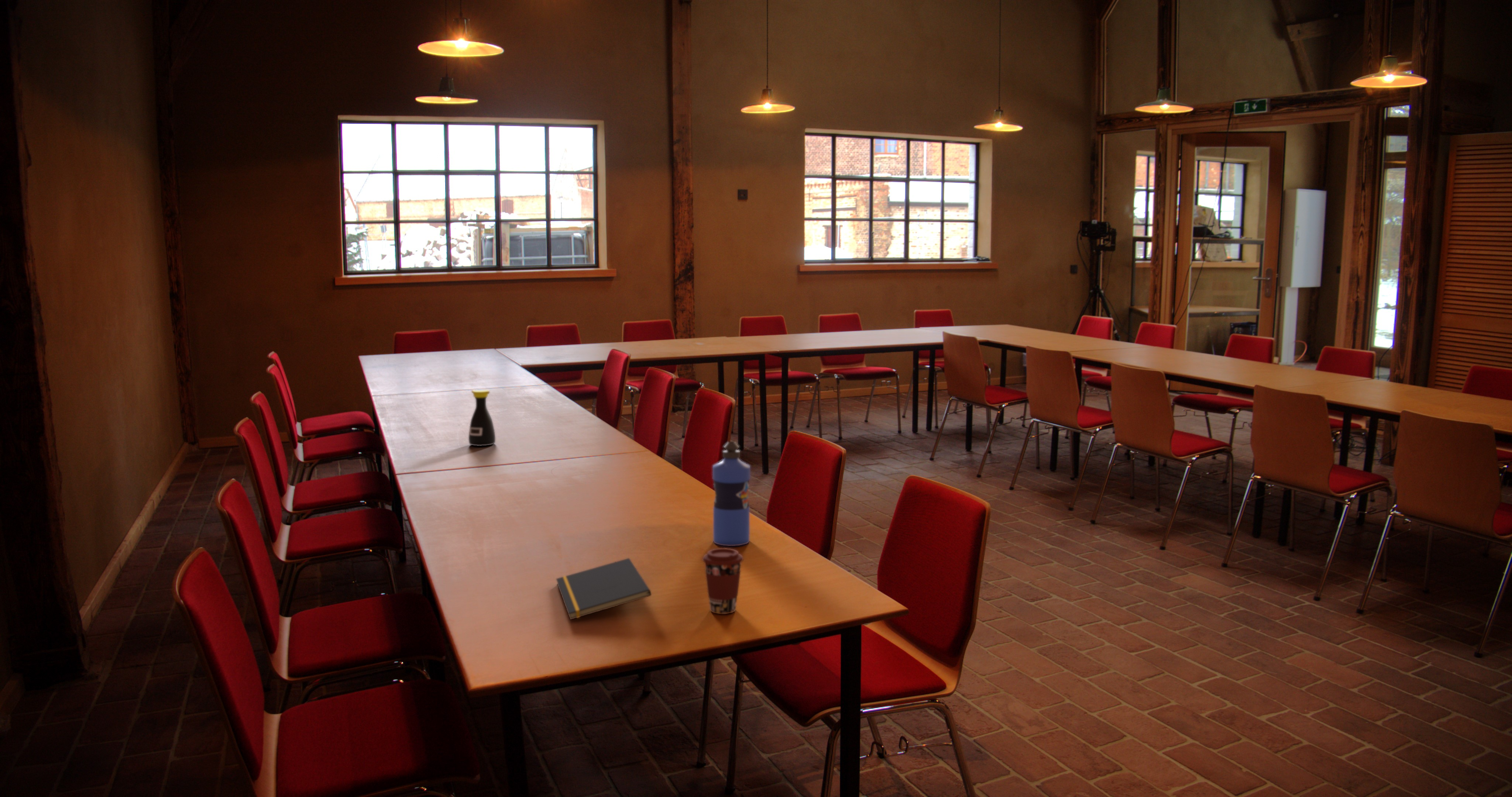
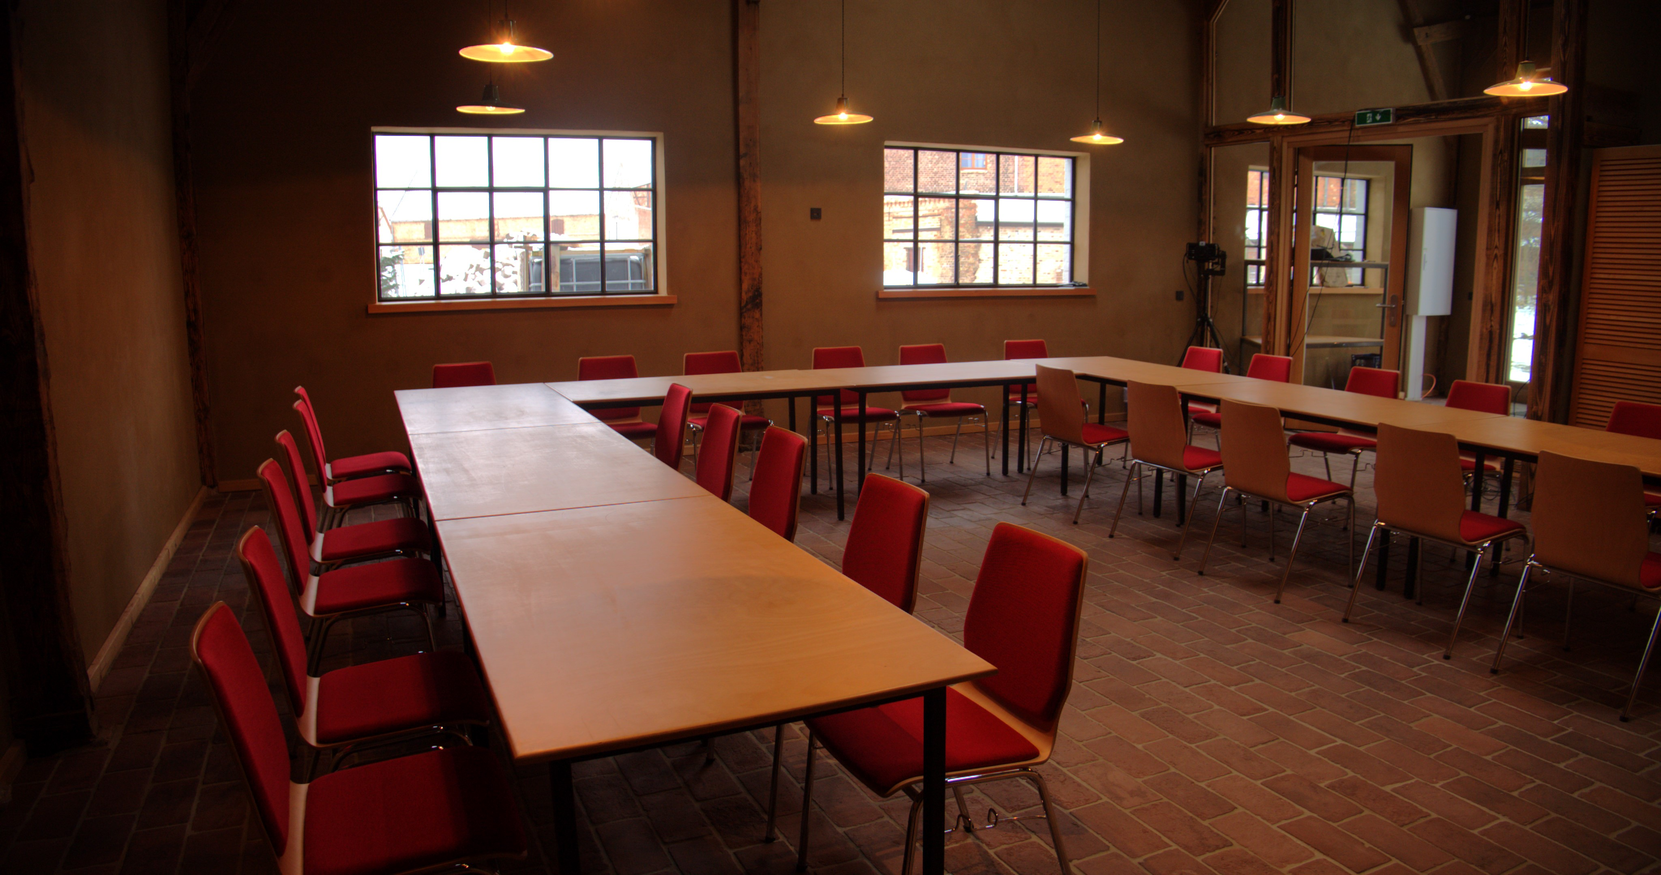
- notepad (602, 587)
- water bottle (731, 492)
- coffee cup (723, 581)
- bottle (481, 417)
